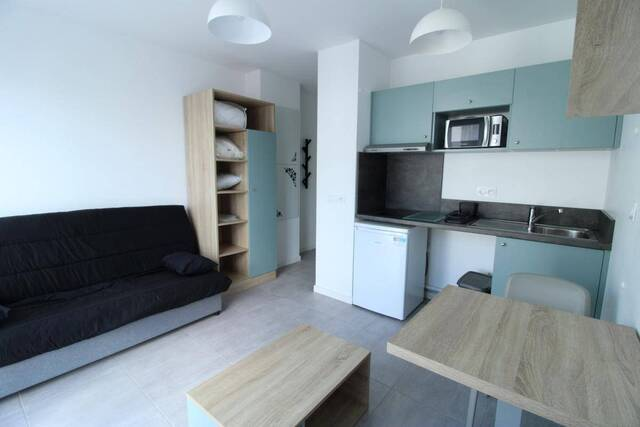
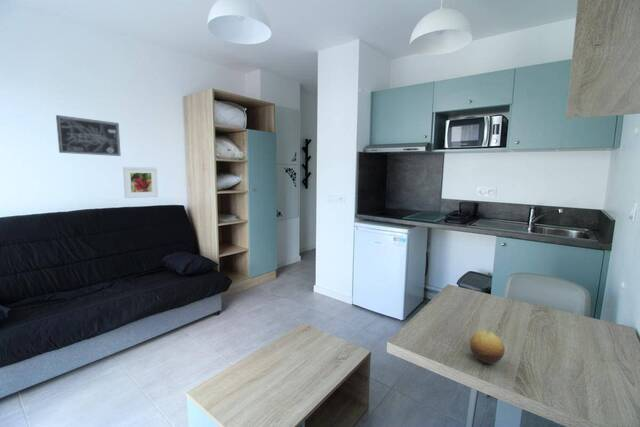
+ wall art (90, 137)
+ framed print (141, 182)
+ fruit (486, 346)
